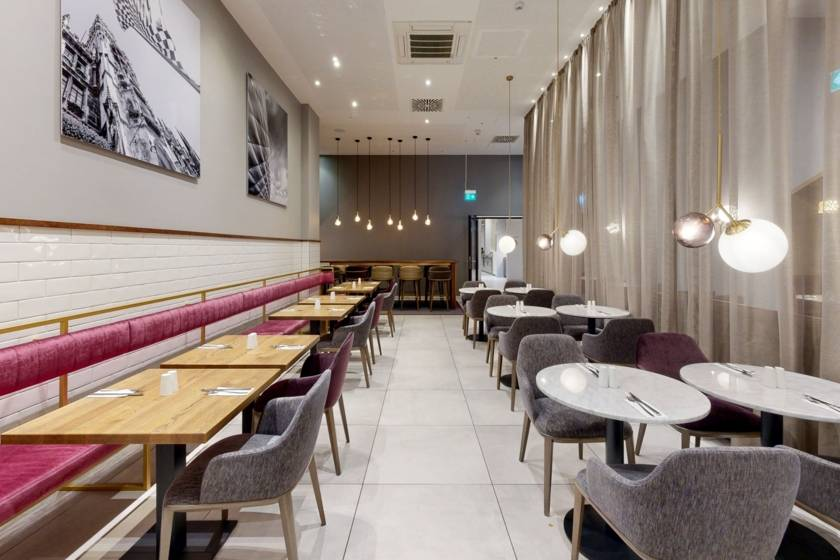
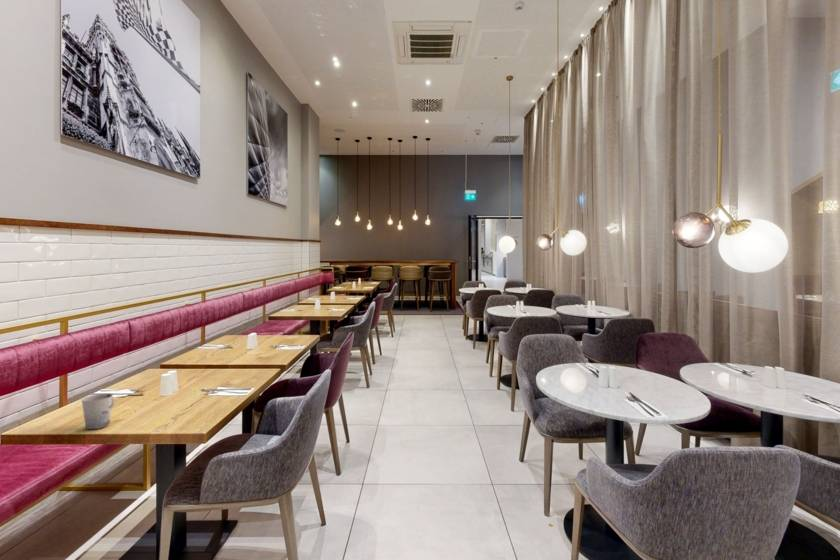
+ cup (101, 409)
